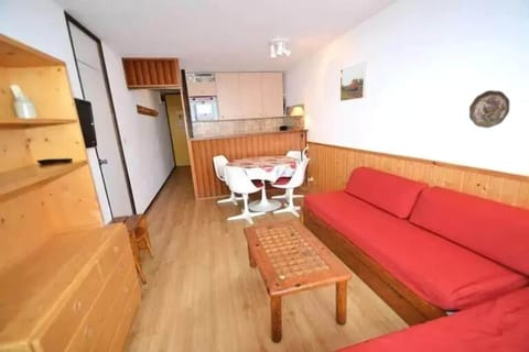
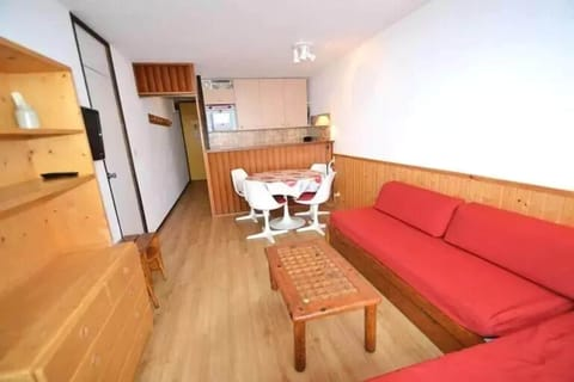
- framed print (352, 82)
- decorative plate (488, 109)
